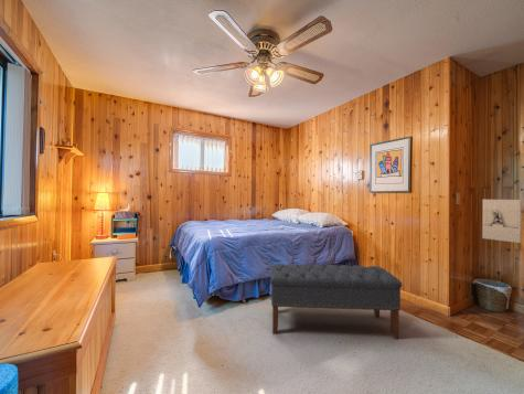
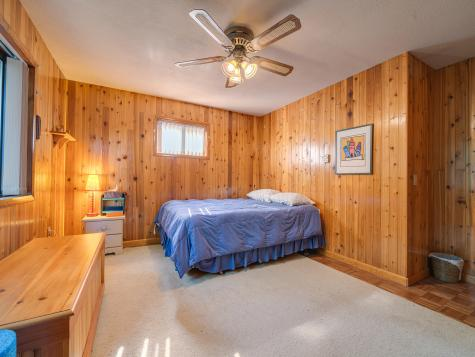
- wall sculpture (501, 220)
- bench (329, 296)
